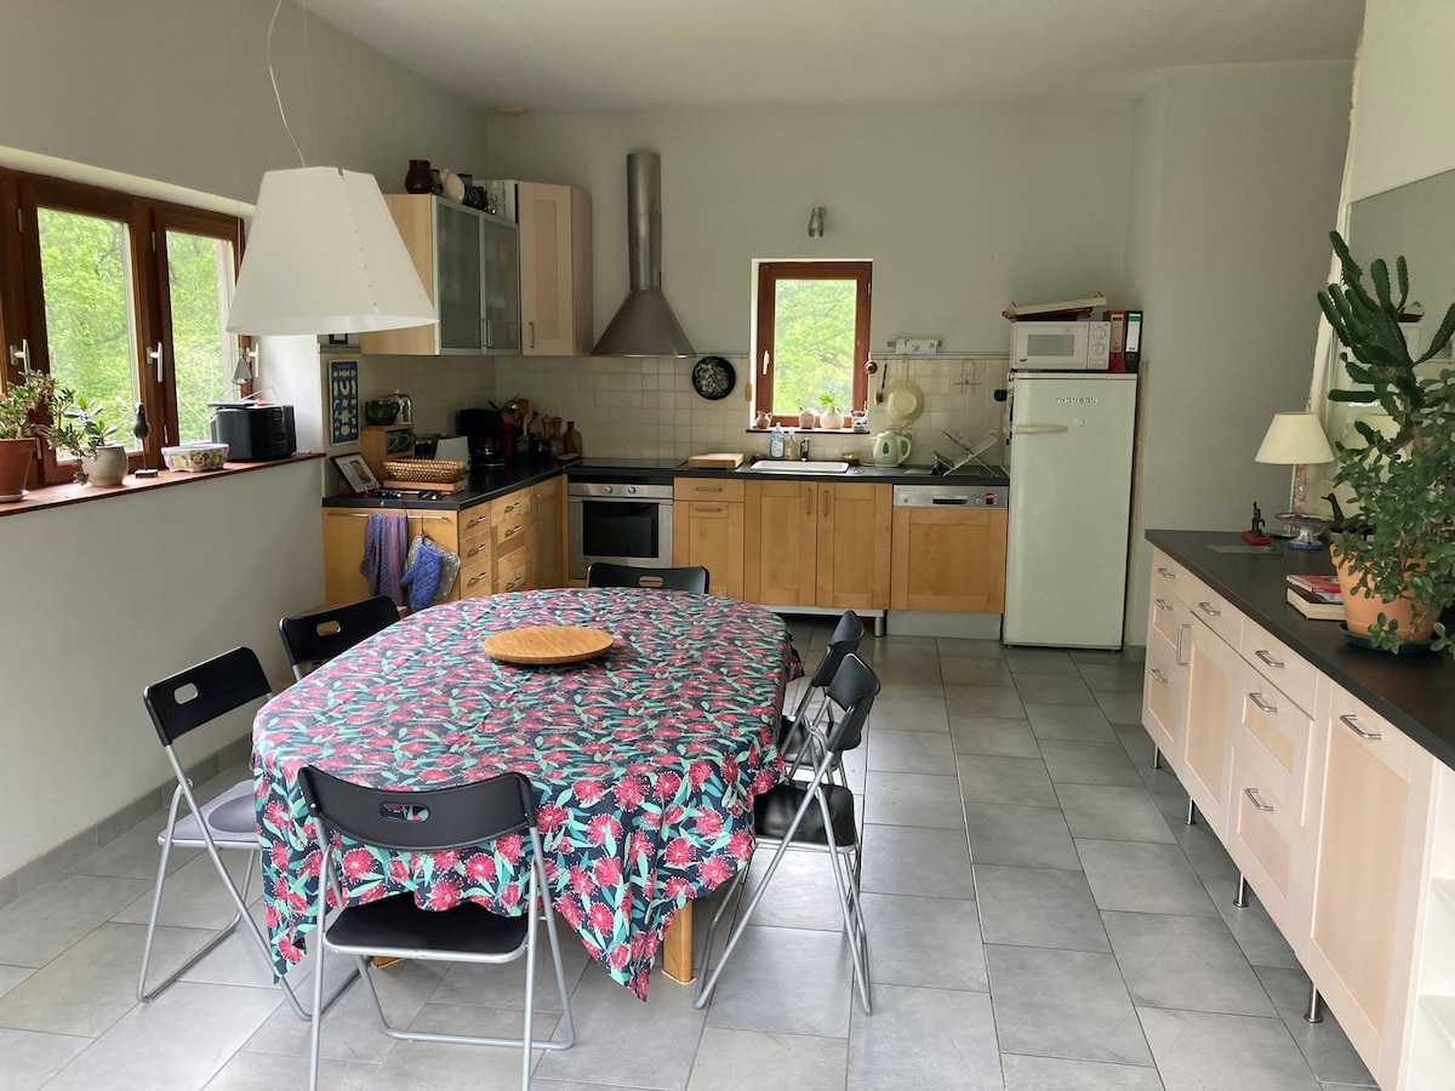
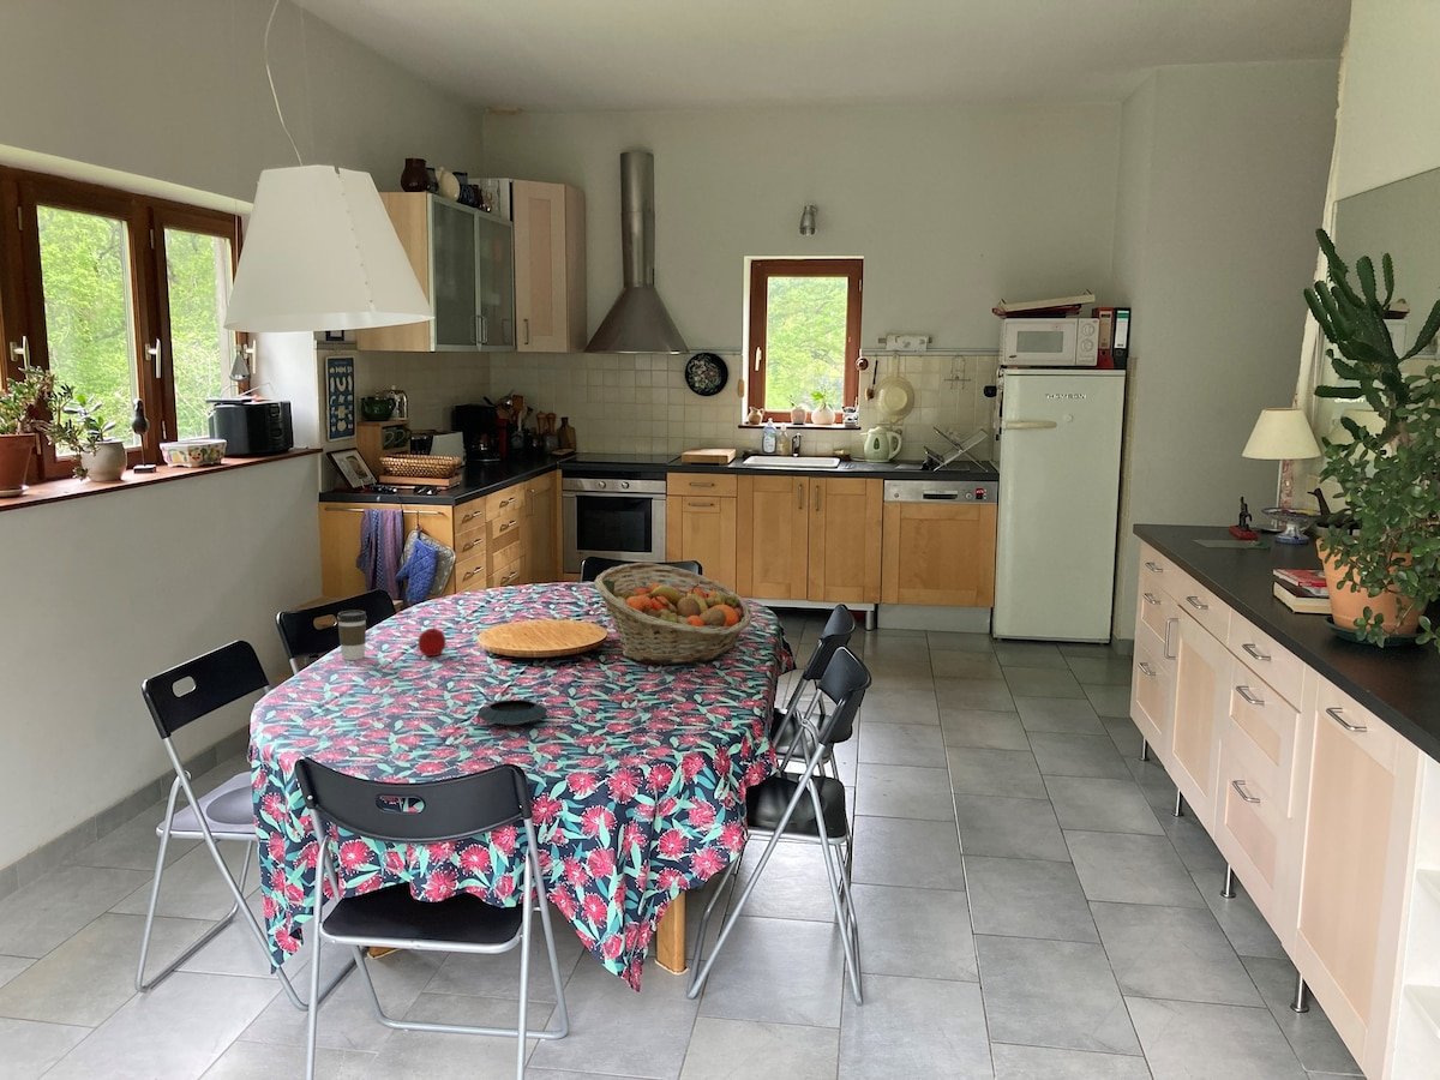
+ saucer (512, 710)
+ apple (432, 640)
+ coffee cup (352, 635)
+ fruit basket (673, 610)
